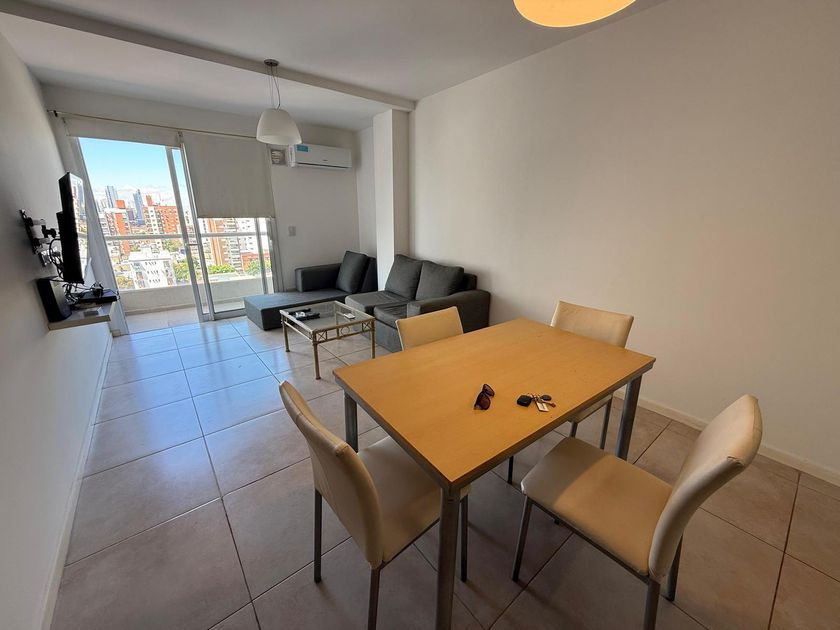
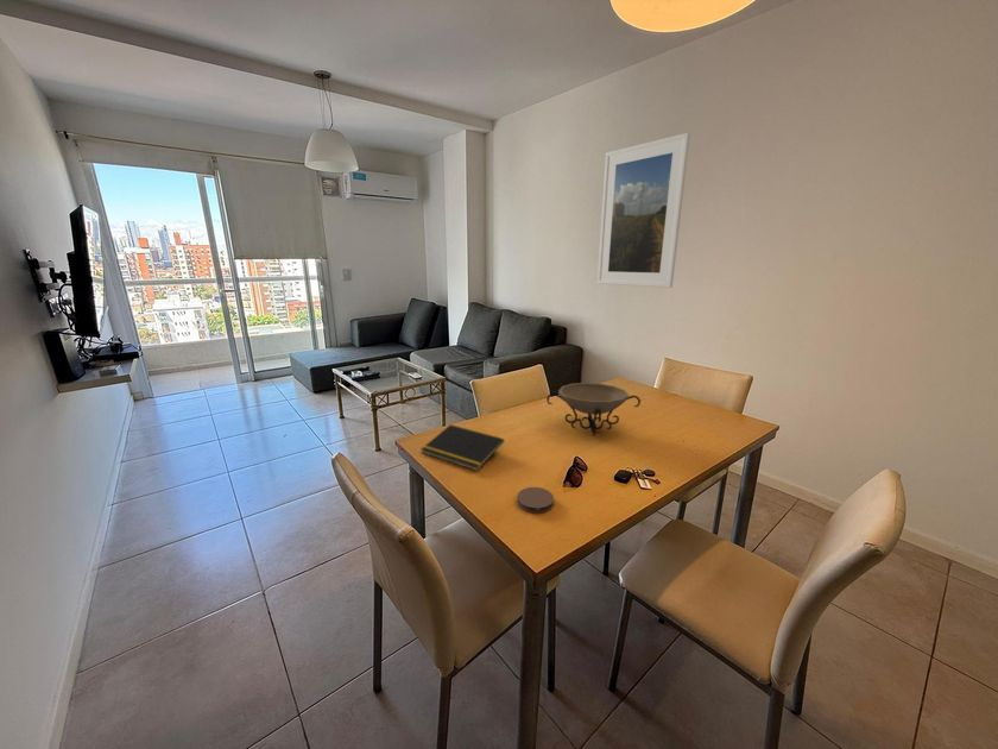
+ coaster (535, 498)
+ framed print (637, 218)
+ decorative bowl (592, 410)
+ notepad (462, 445)
